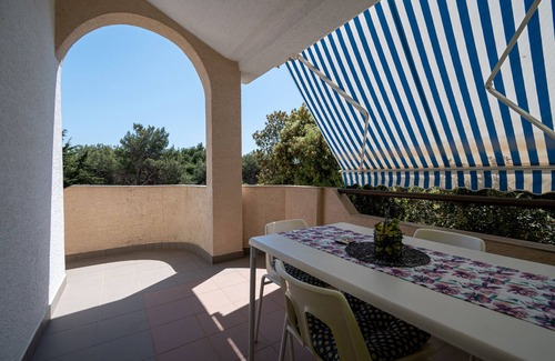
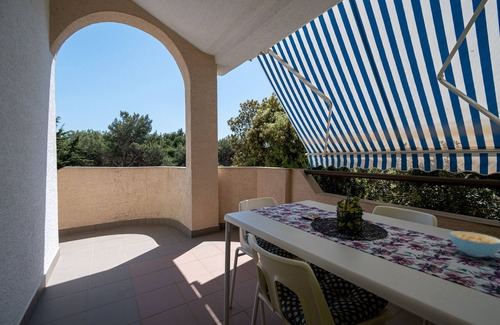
+ cereal bowl (474, 245)
